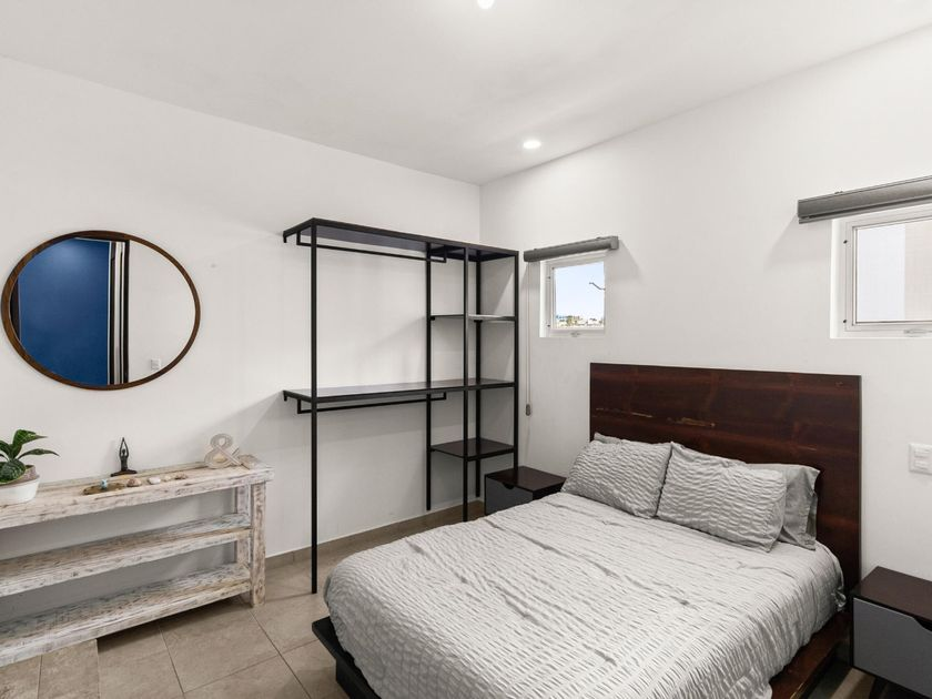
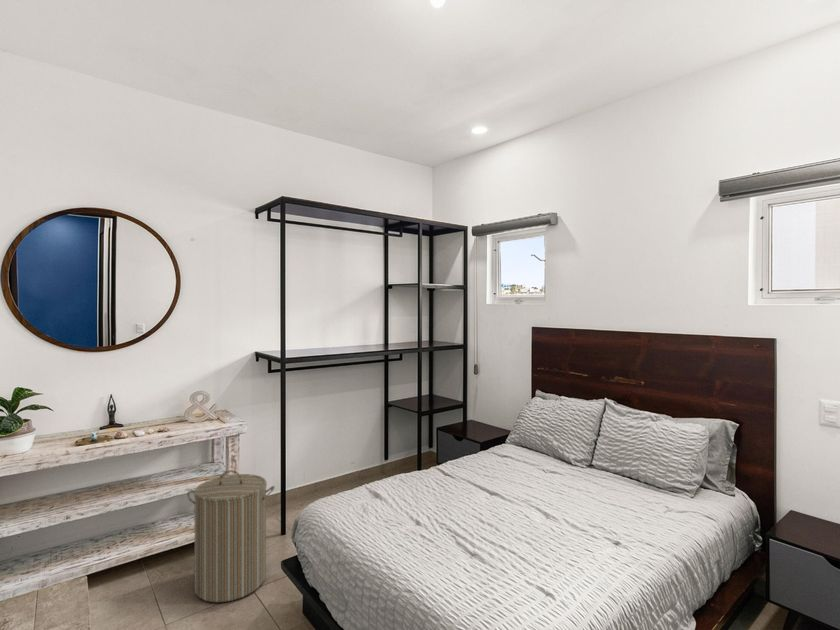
+ laundry hamper (231, 526)
